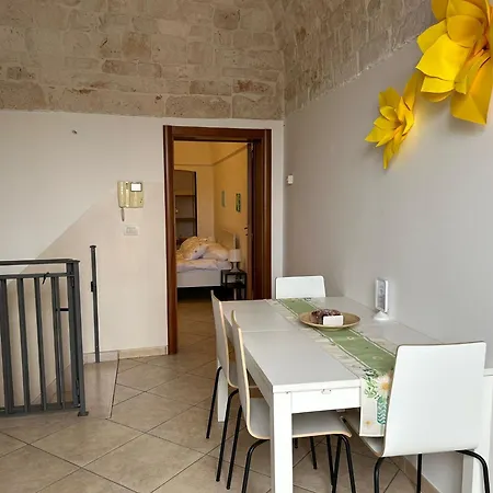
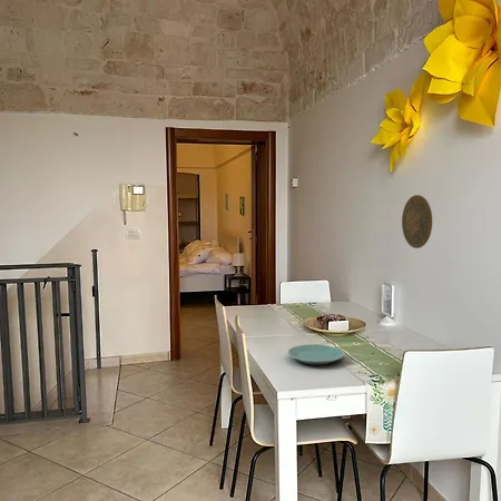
+ decorative plate (414, 222)
+ plate (315, 355)
